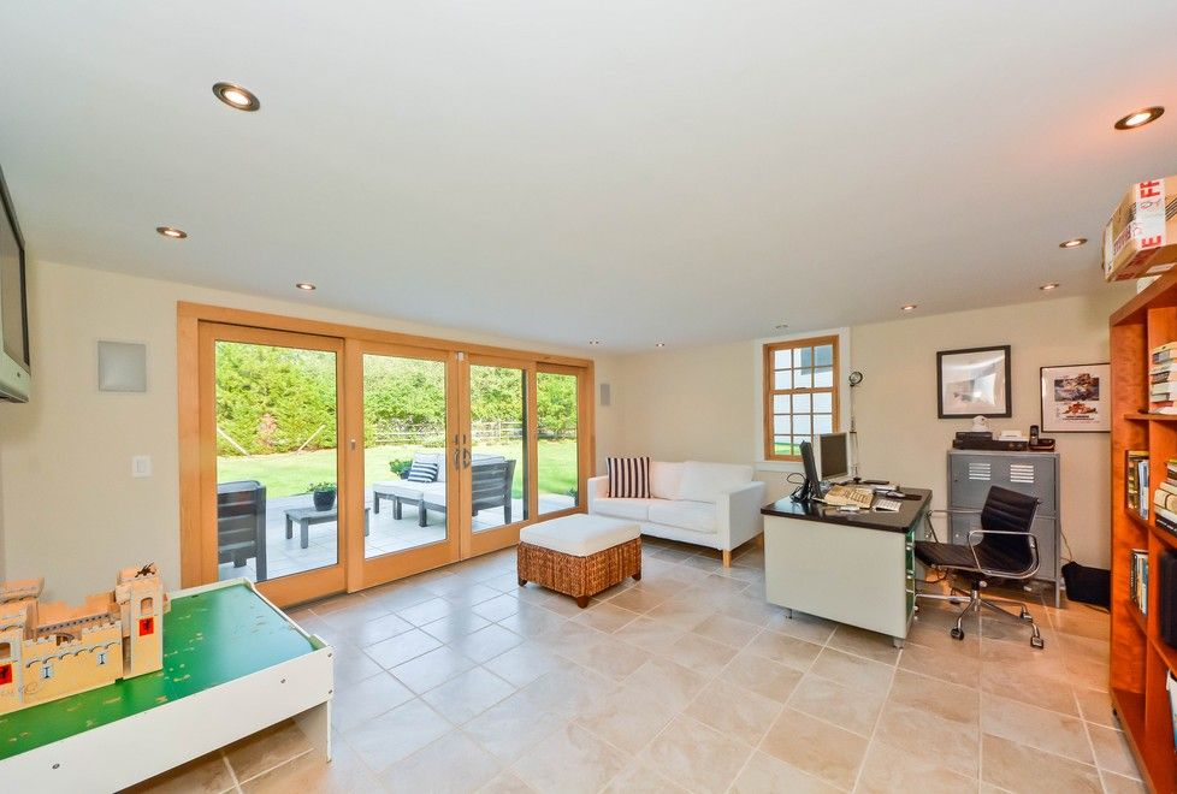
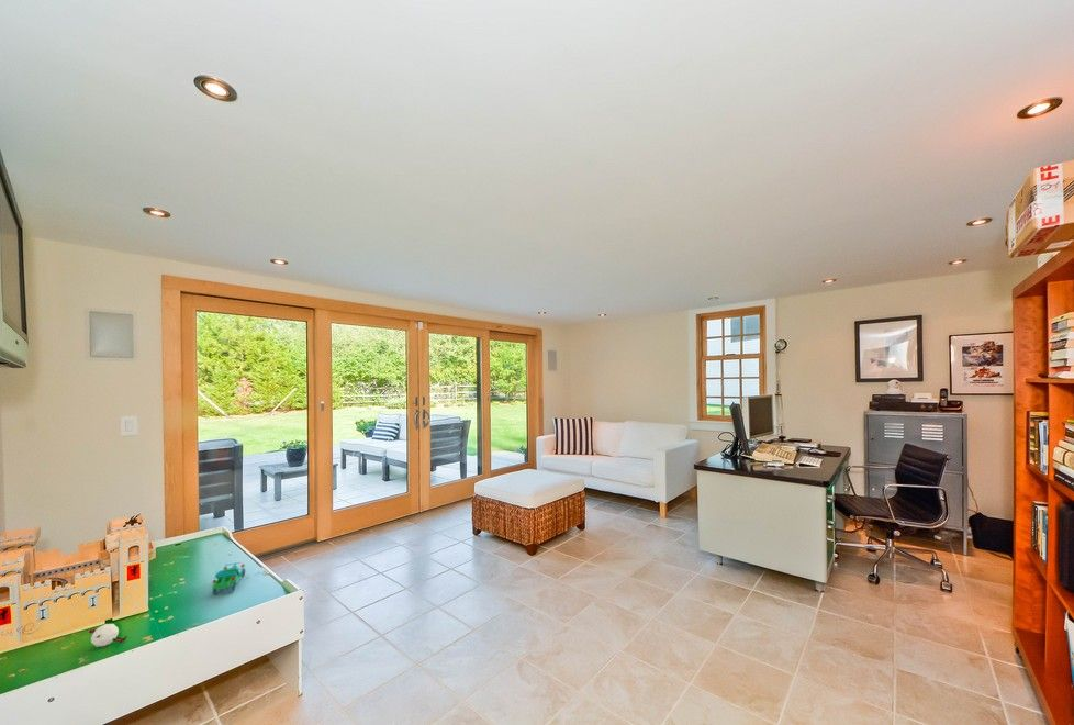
+ toy car (228, 576)
+ toy figure (108, 634)
